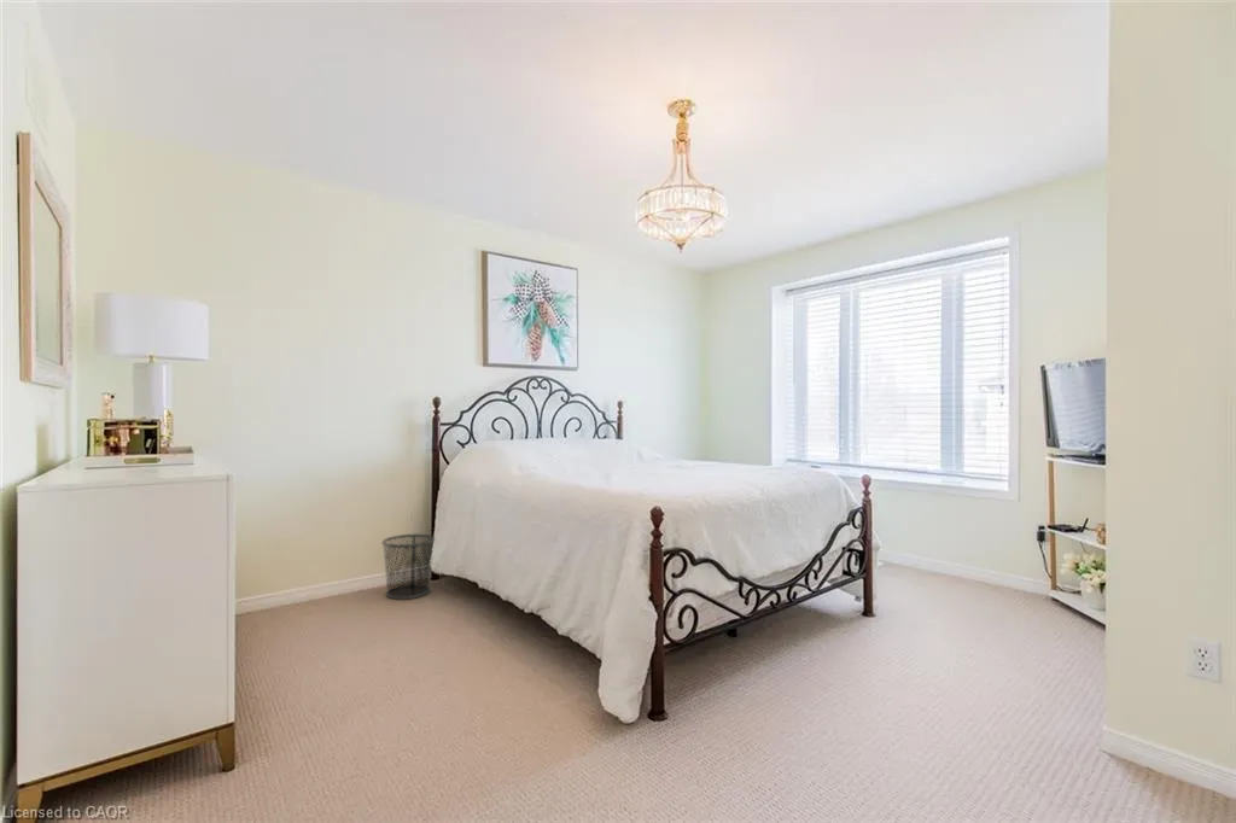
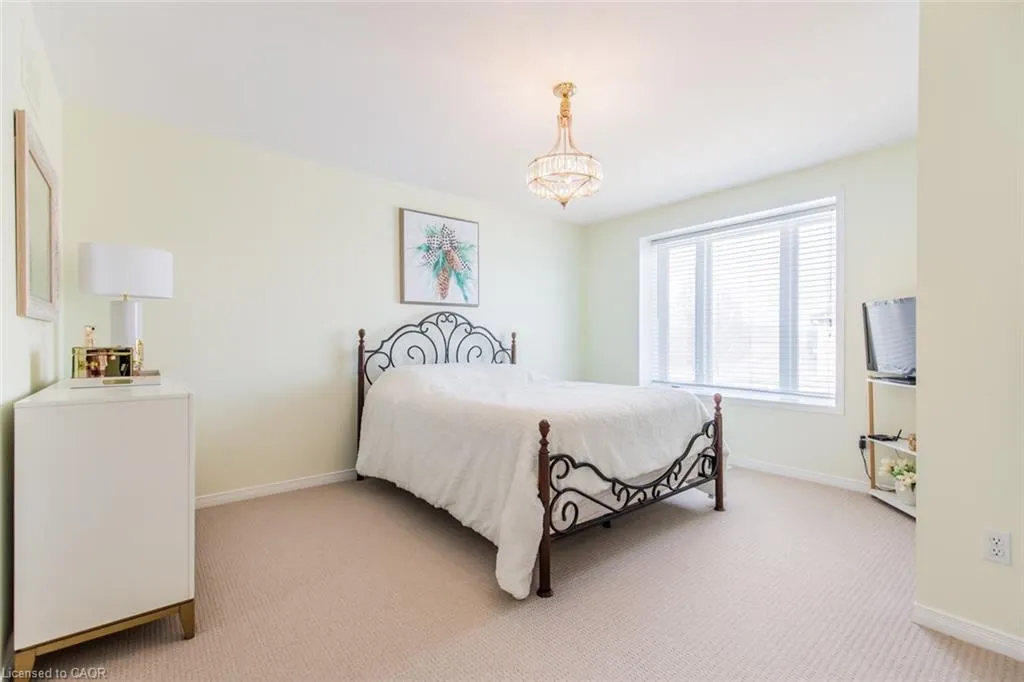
- waste bin (408, 565)
